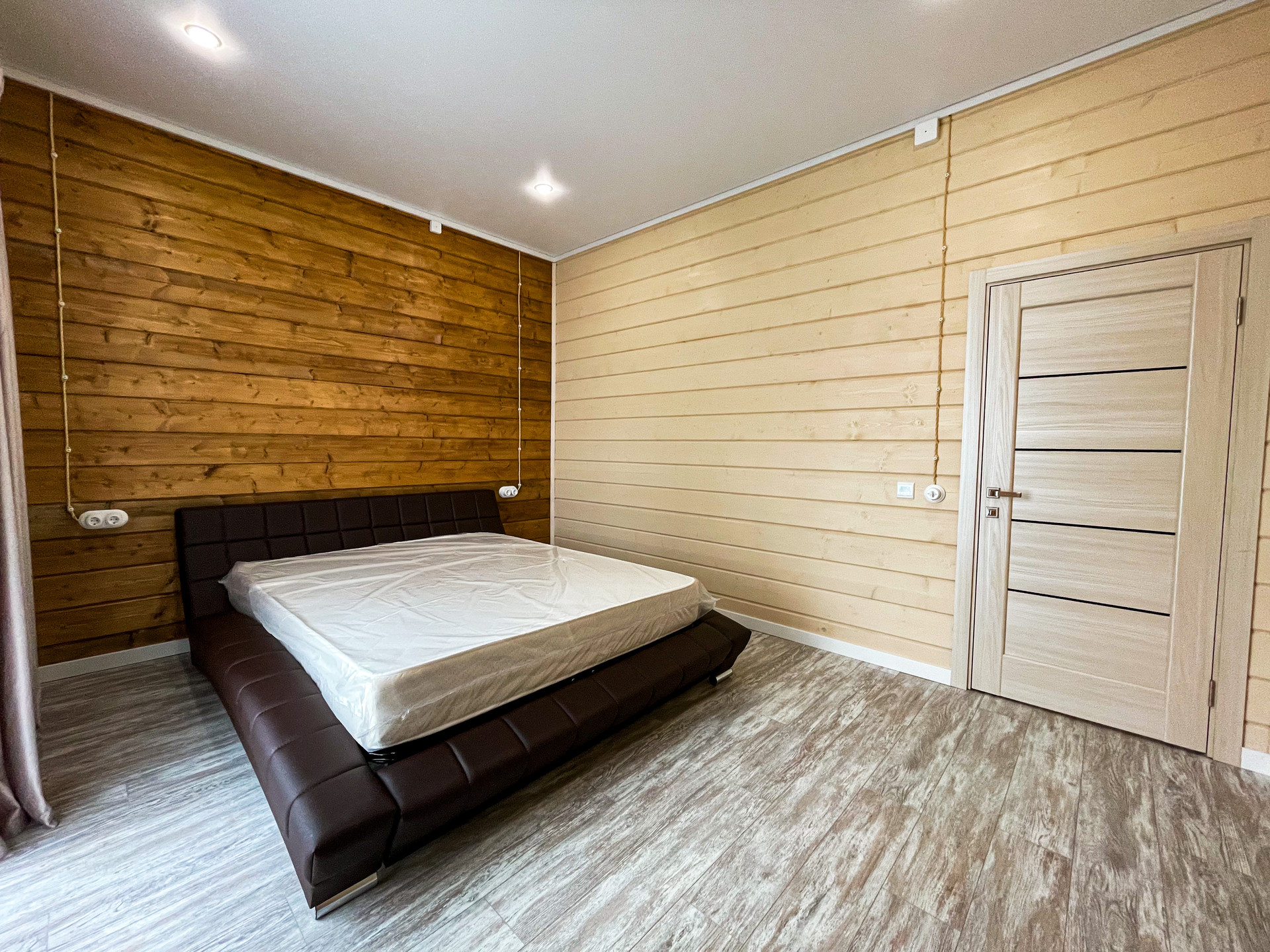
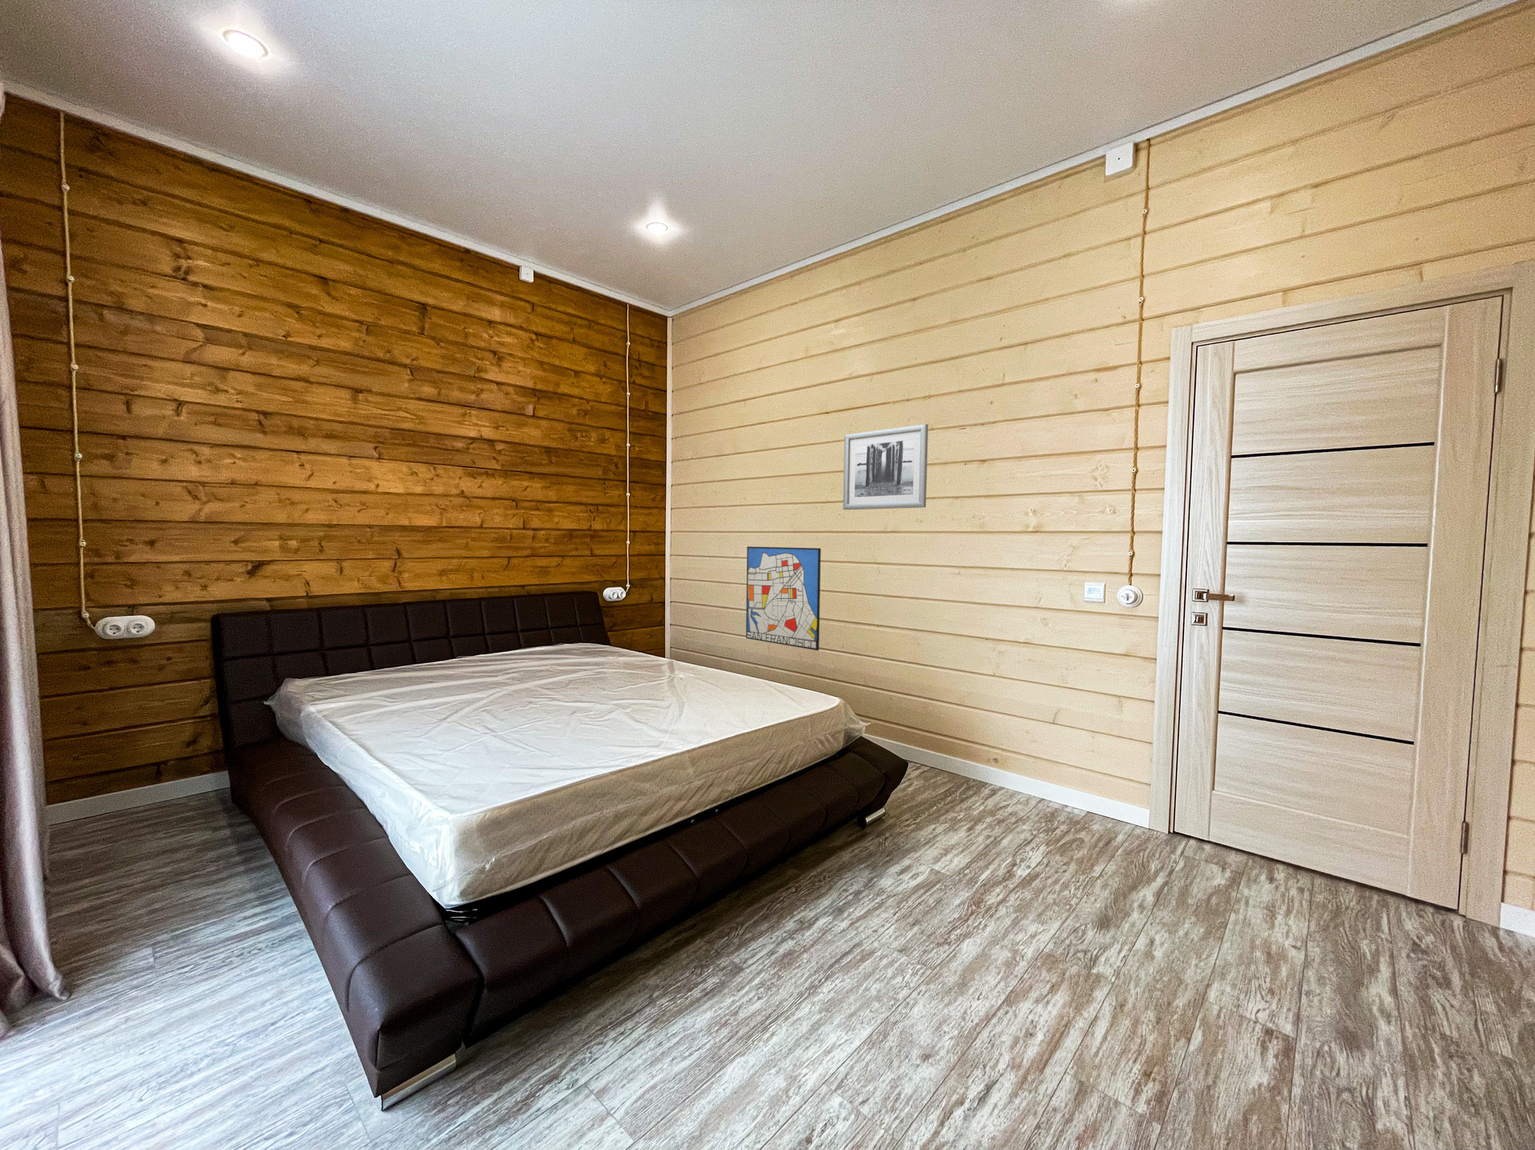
+ wall art (882, 469)
+ wall art (781, 596)
